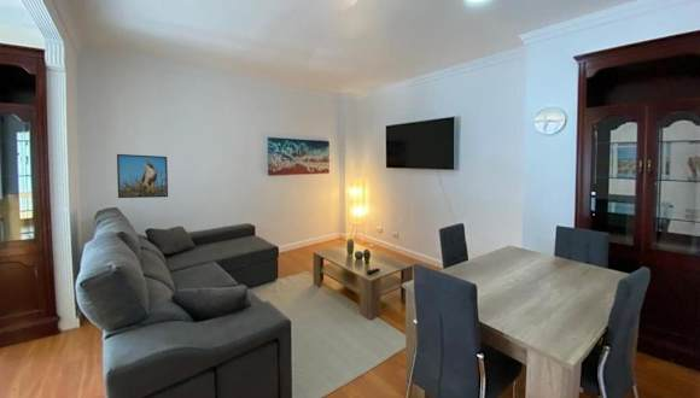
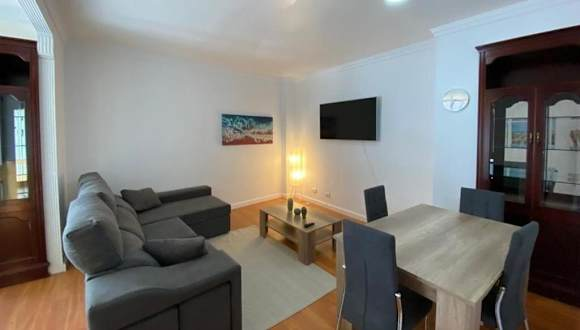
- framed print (142, 176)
